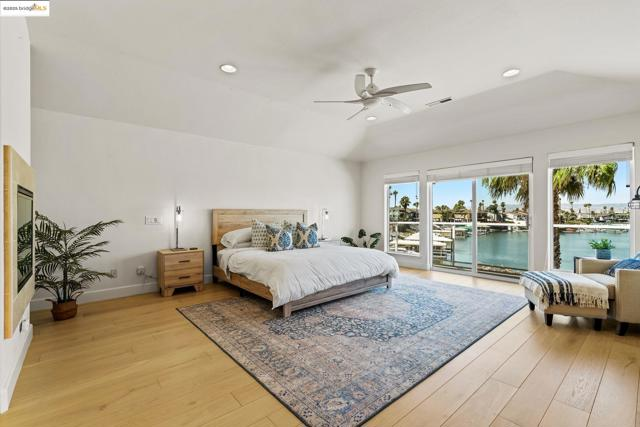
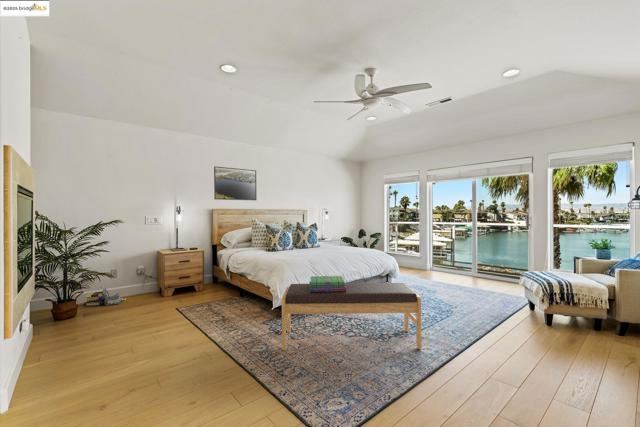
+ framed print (236, 184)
+ bench (349, 312)
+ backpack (105, 294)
+ stack of books (326, 283)
